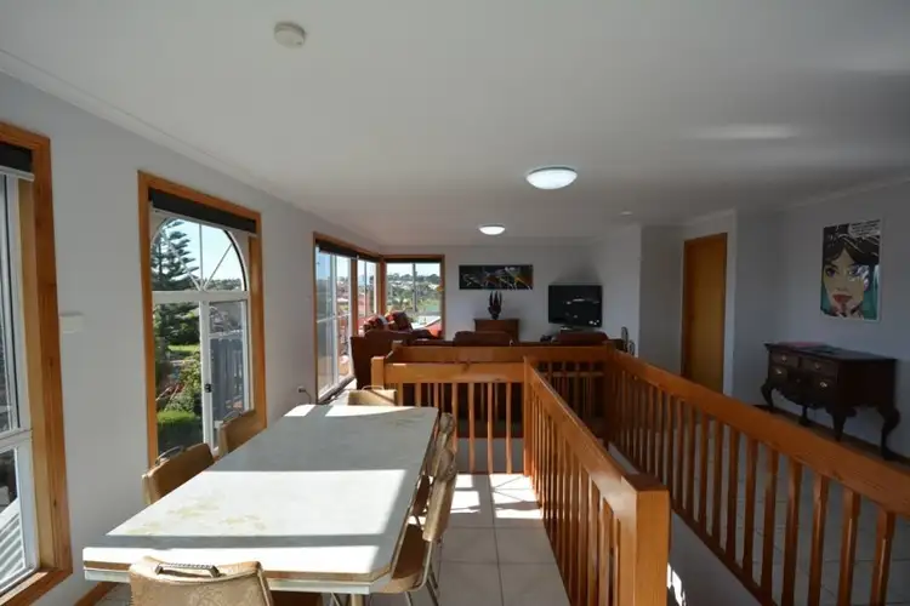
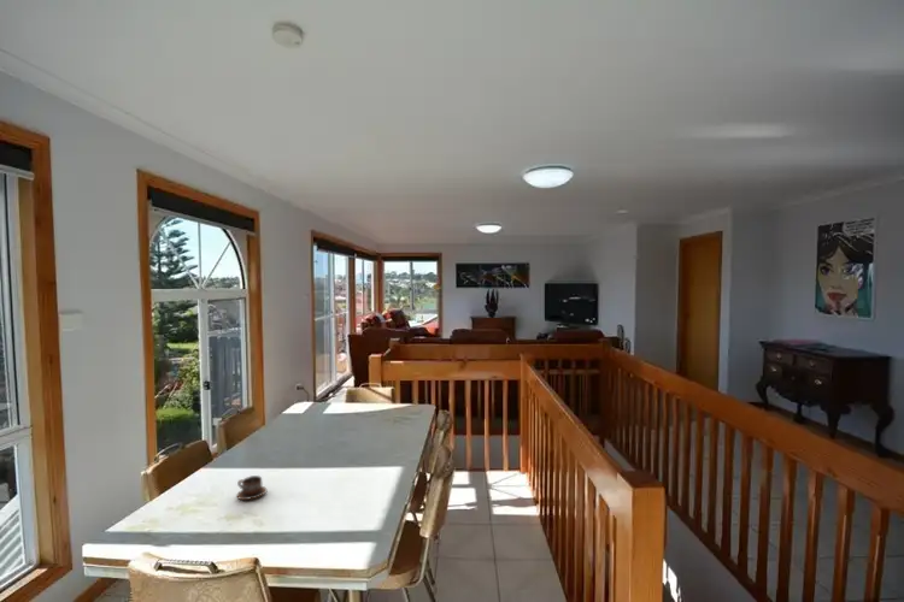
+ cup (251, 486)
